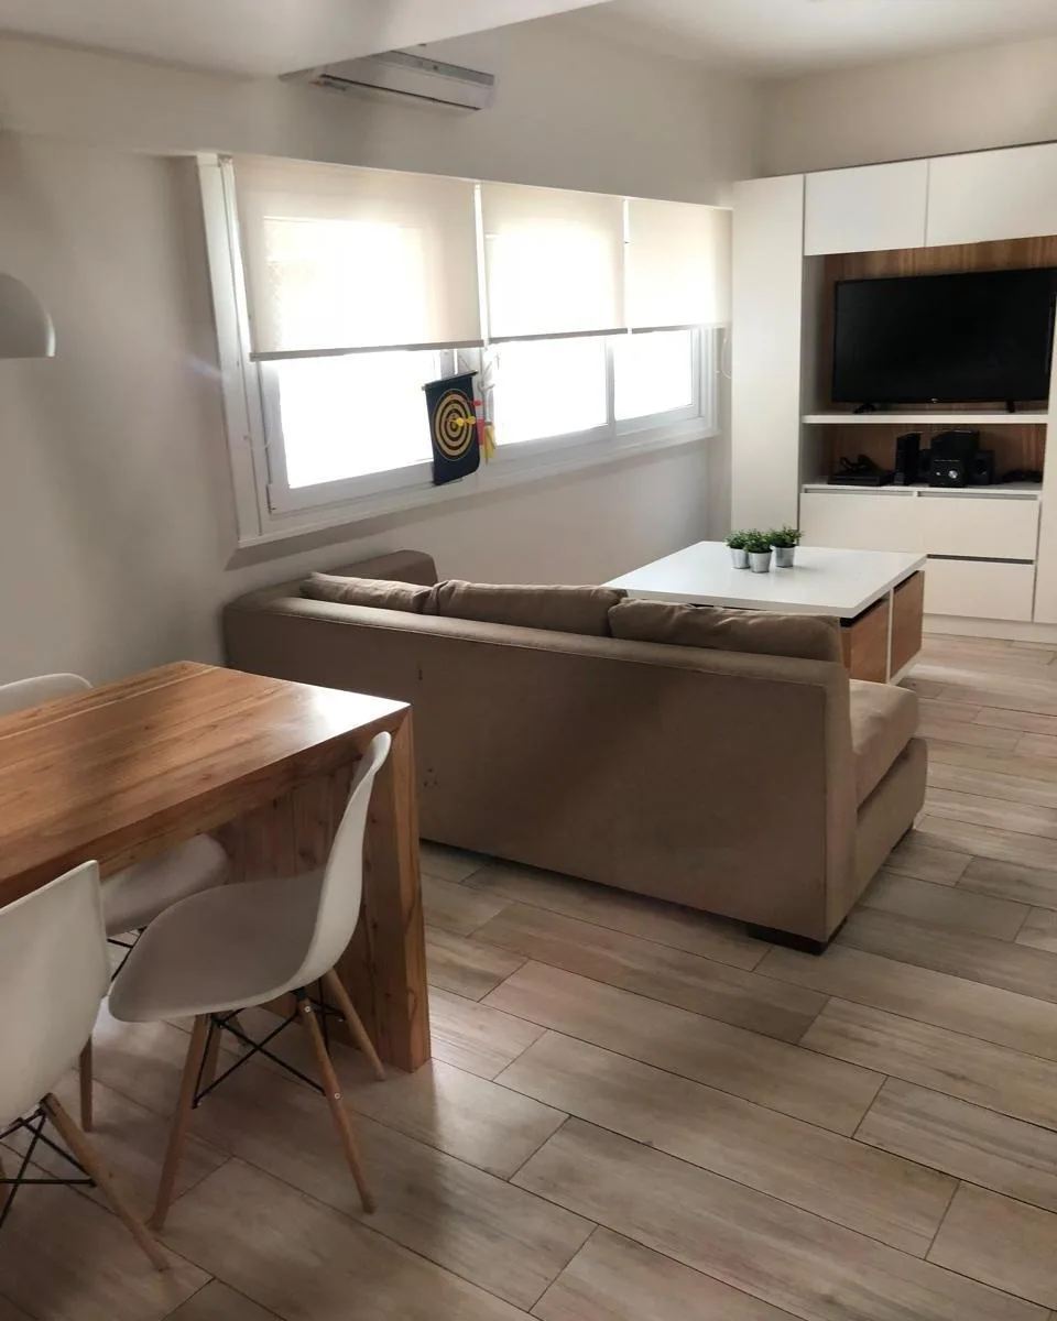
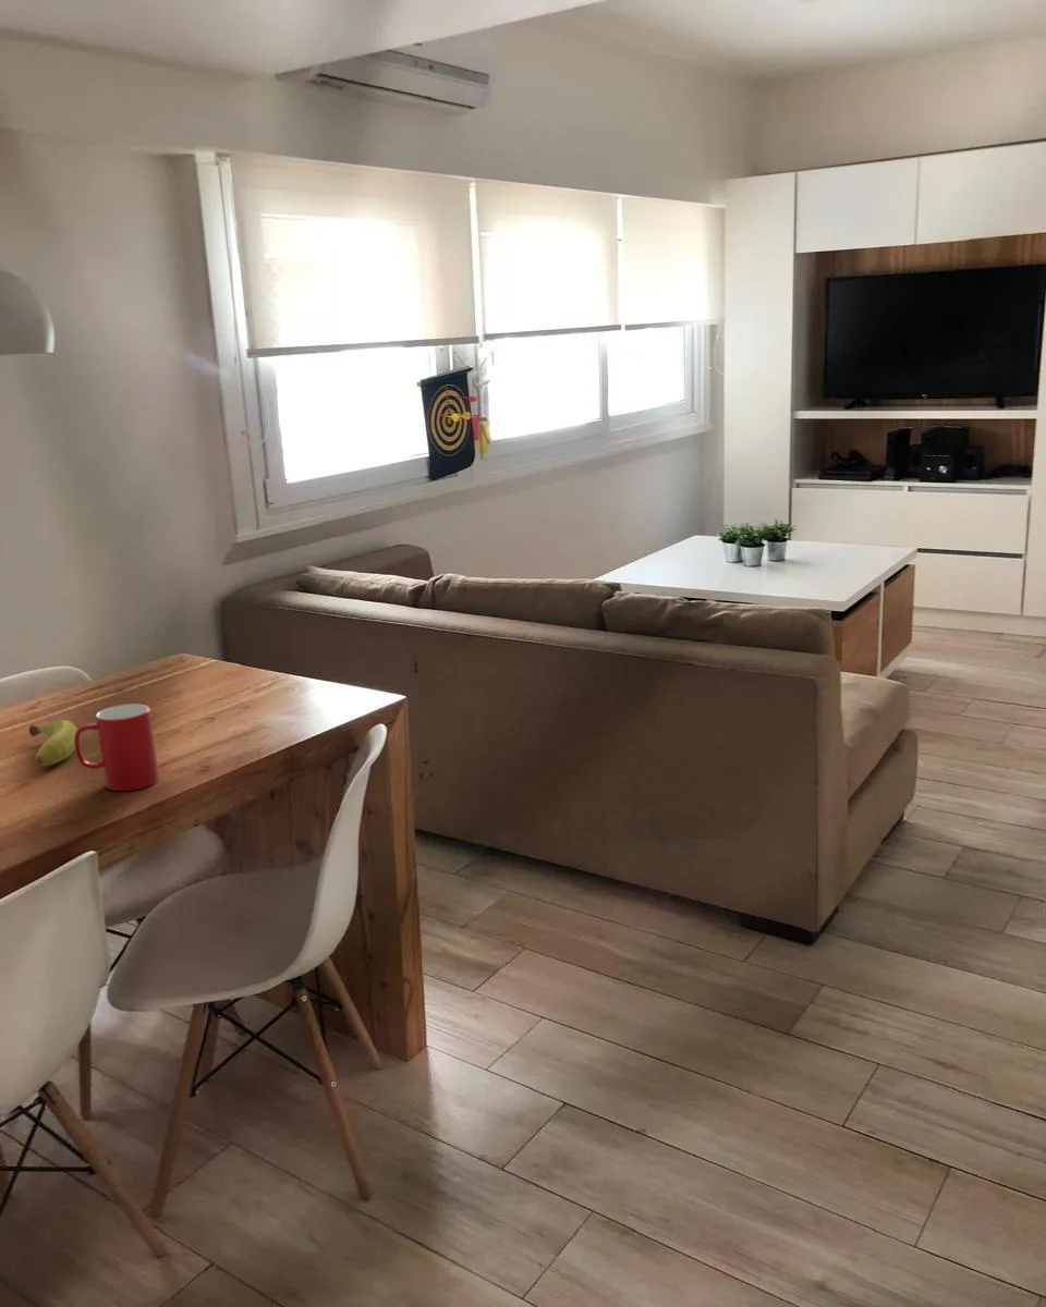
+ fruit (46, 742)
+ cup (117, 747)
